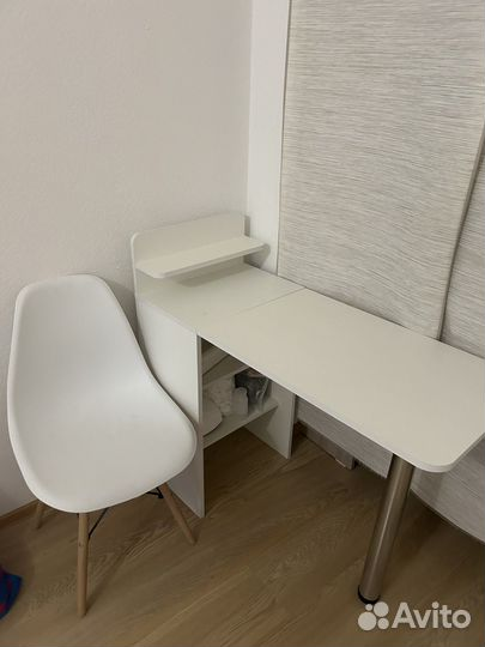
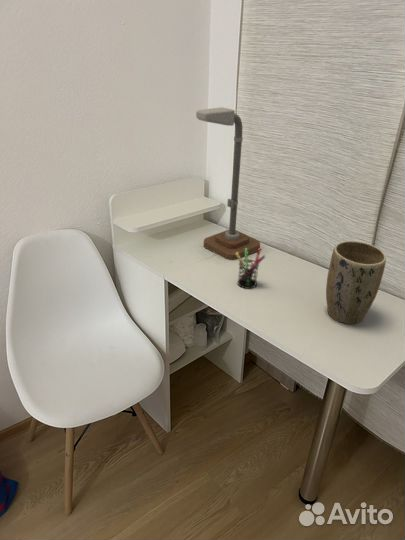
+ pen holder (249, 265)
+ desk lamp (232, 185)
+ plant pot (352, 284)
